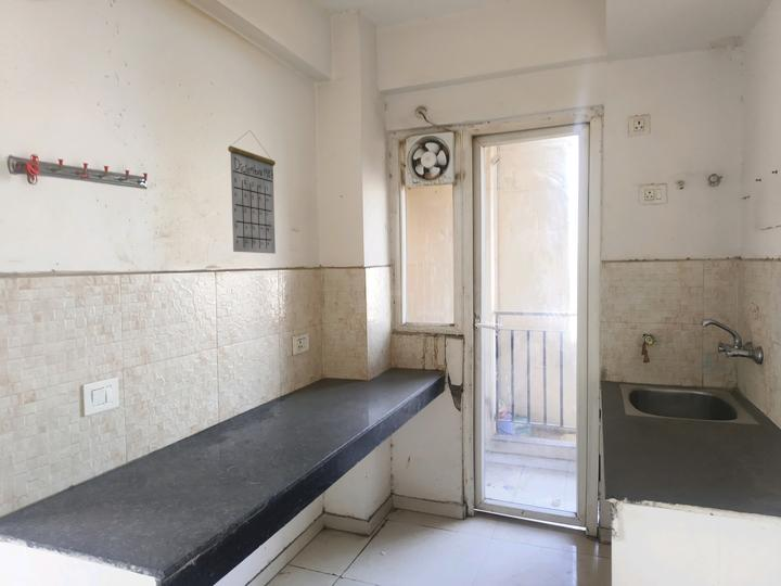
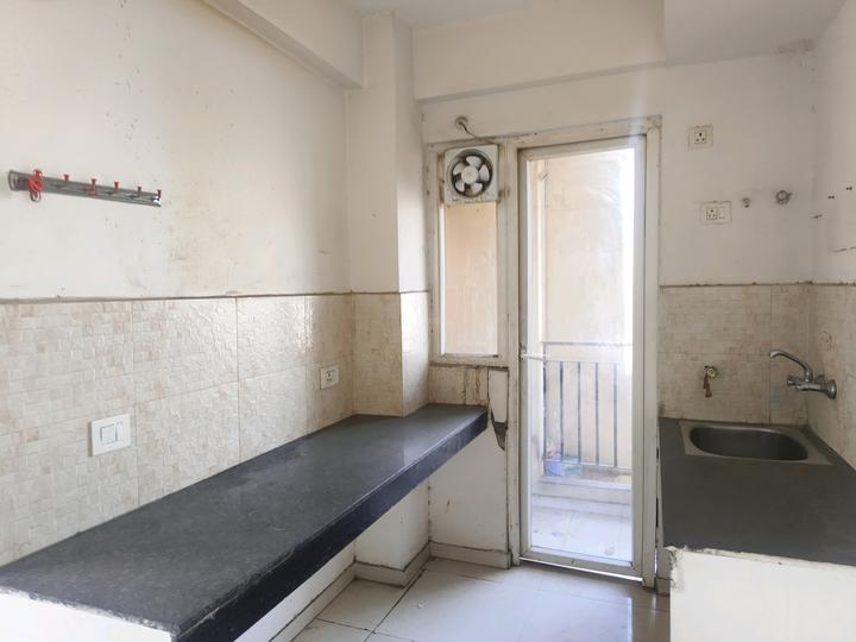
- calendar (254, 191)
